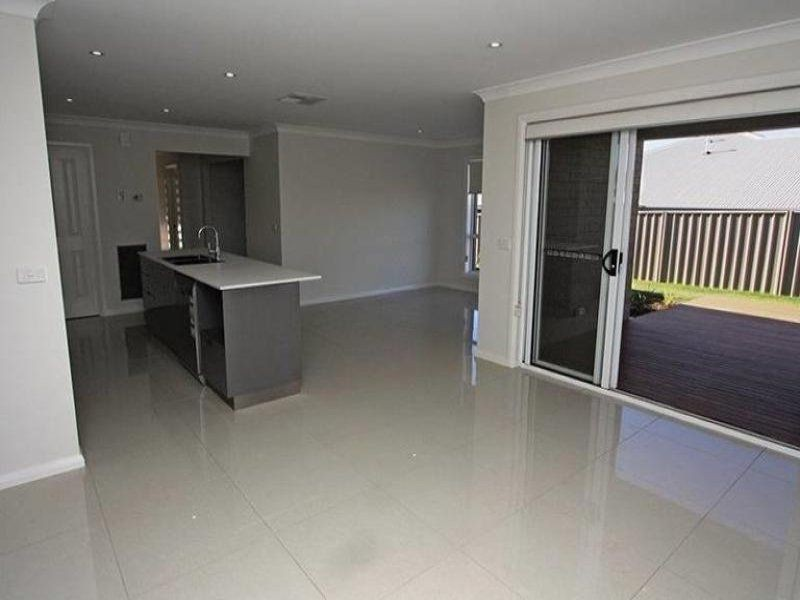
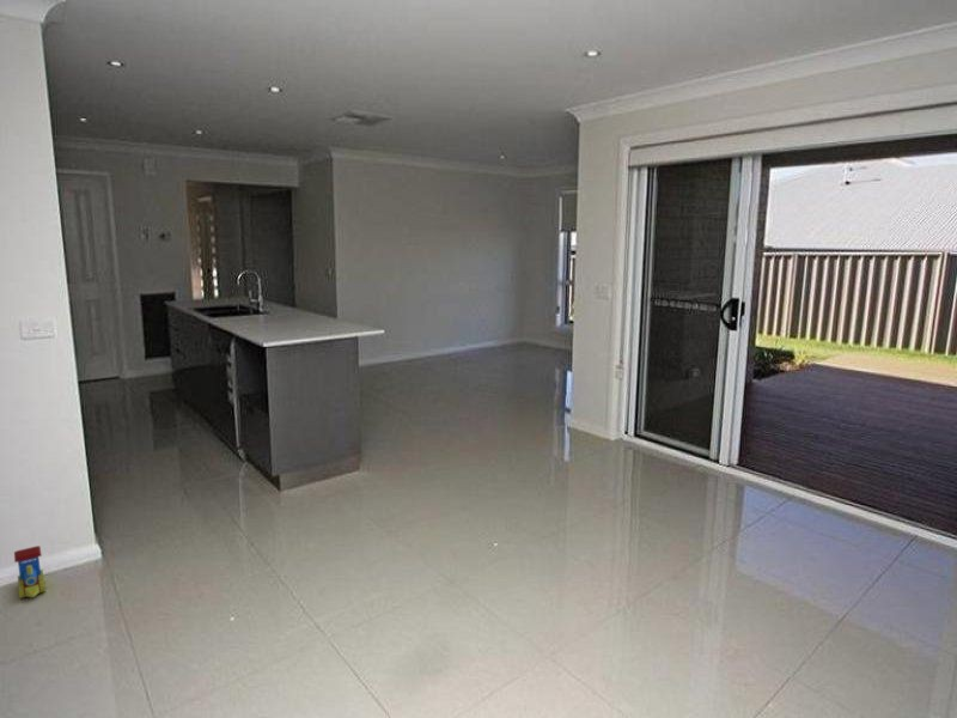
+ toy train (30, 573)
